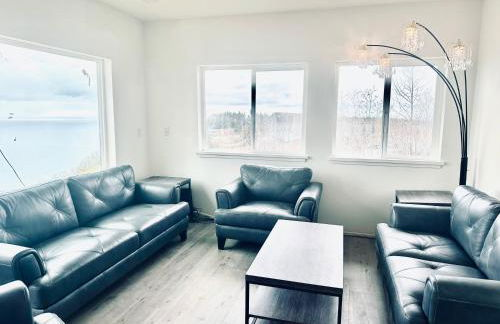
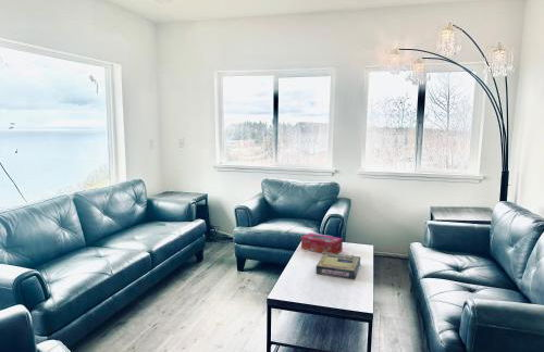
+ video game box (338, 264)
+ tissue box (321, 243)
